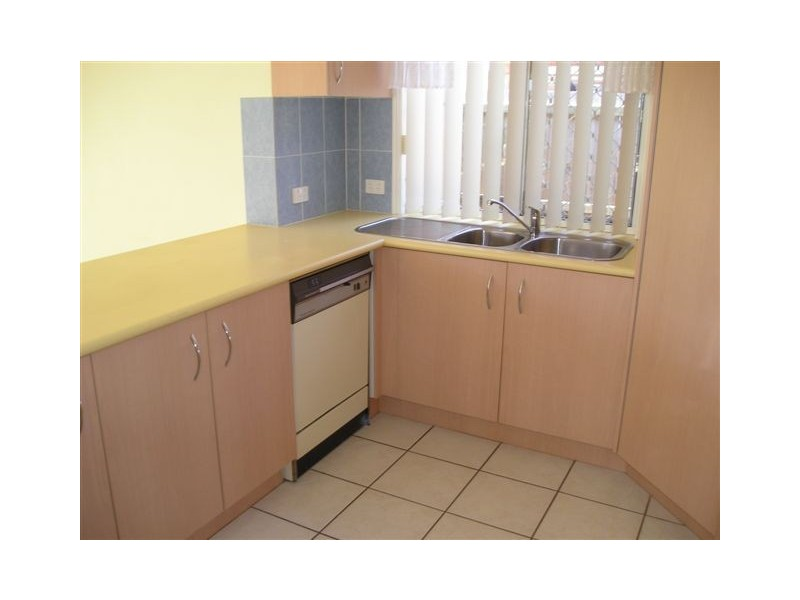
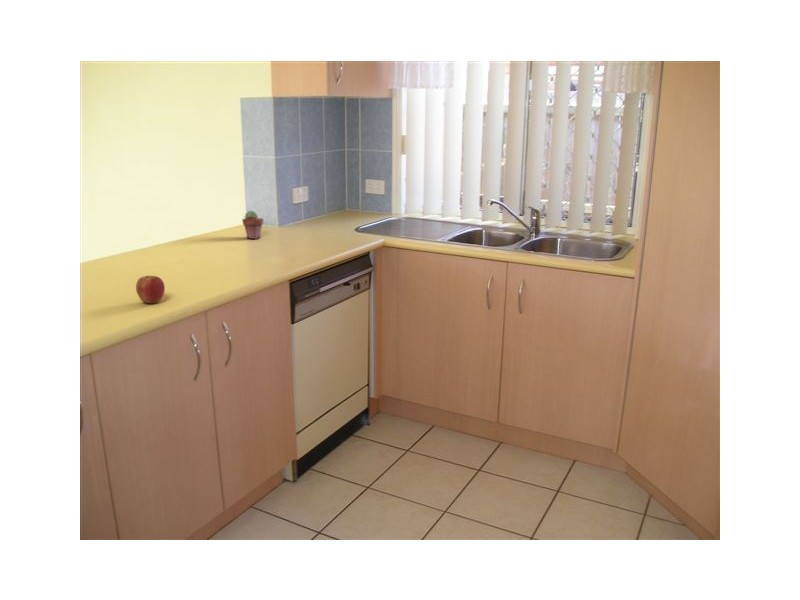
+ apple (150, 289)
+ potted succulent (252, 224)
